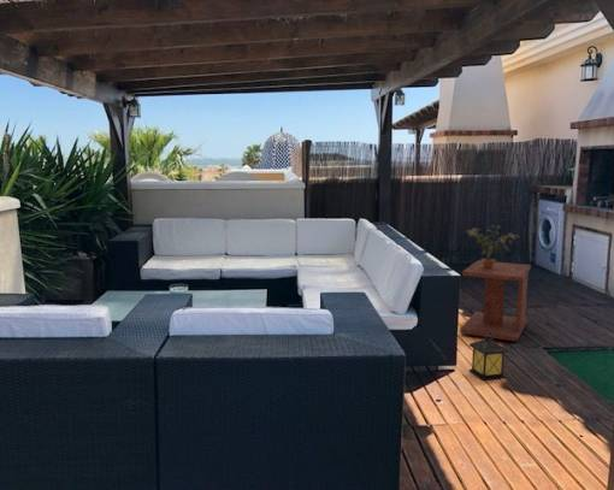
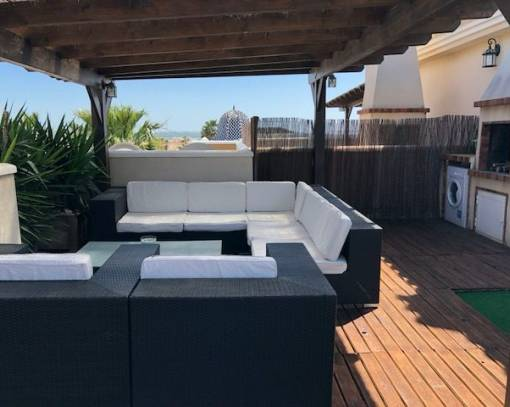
- lantern (488, 354)
- potted plant (489, 244)
- side table (496, 299)
